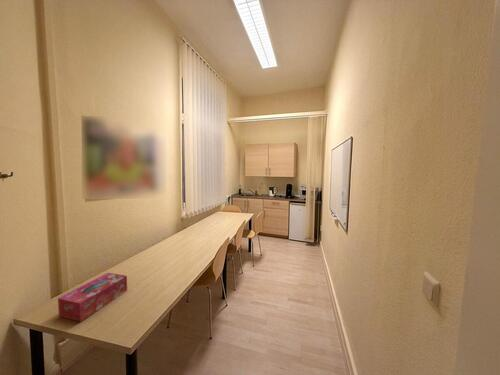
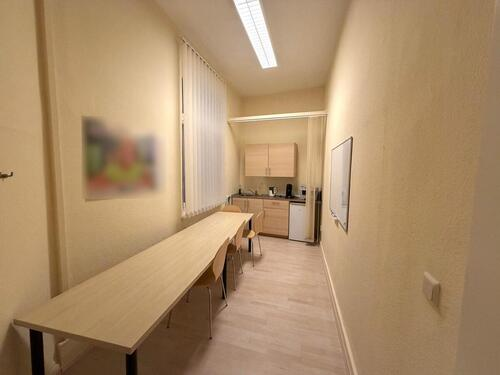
- tissue box (96, 294)
